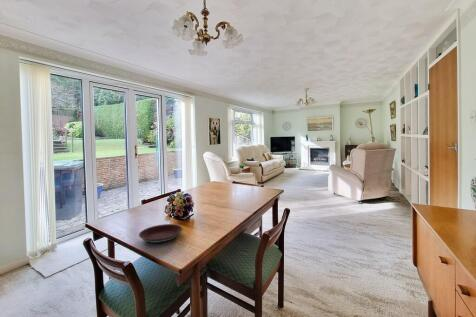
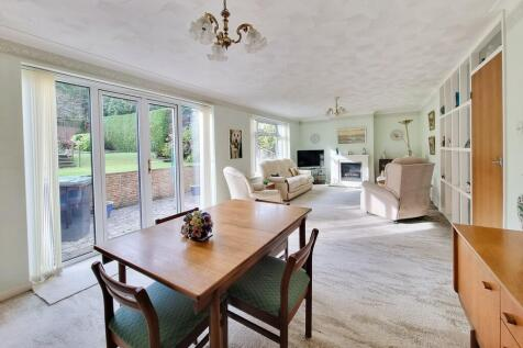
- plate (161, 233)
